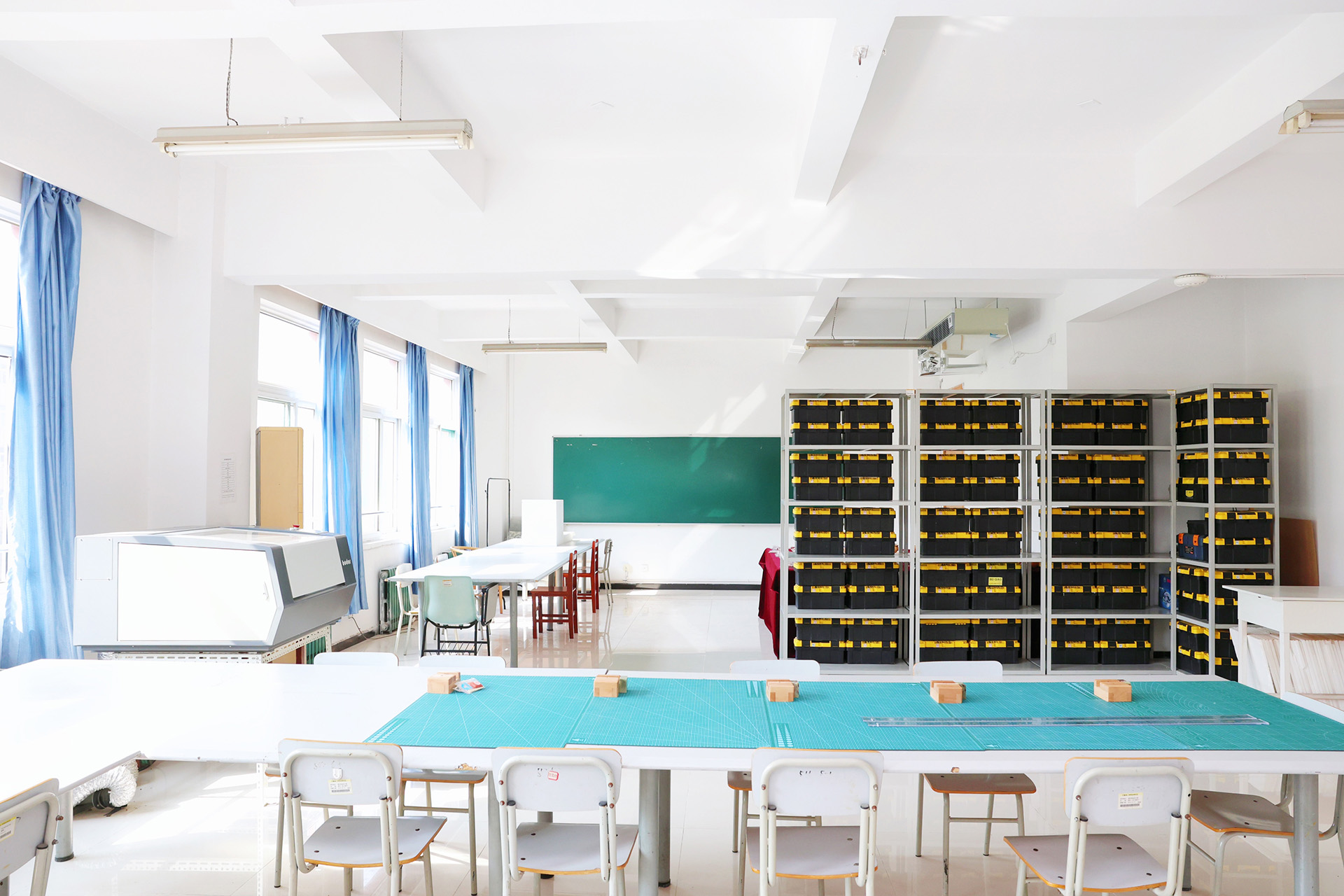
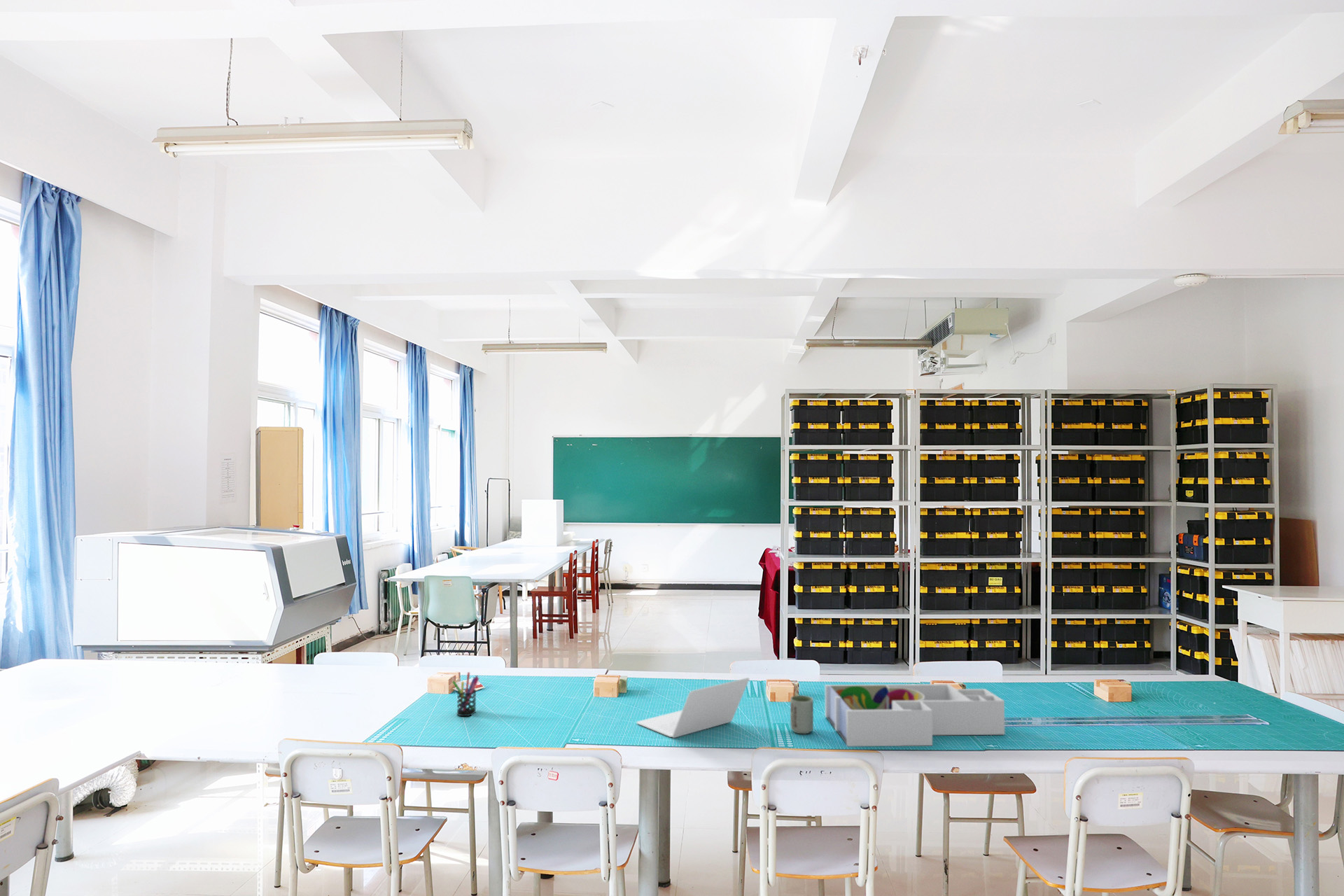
+ desk organizer (916, 713)
+ laptop (692, 698)
+ cup (802, 715)
+ pen holder (464, 694)
